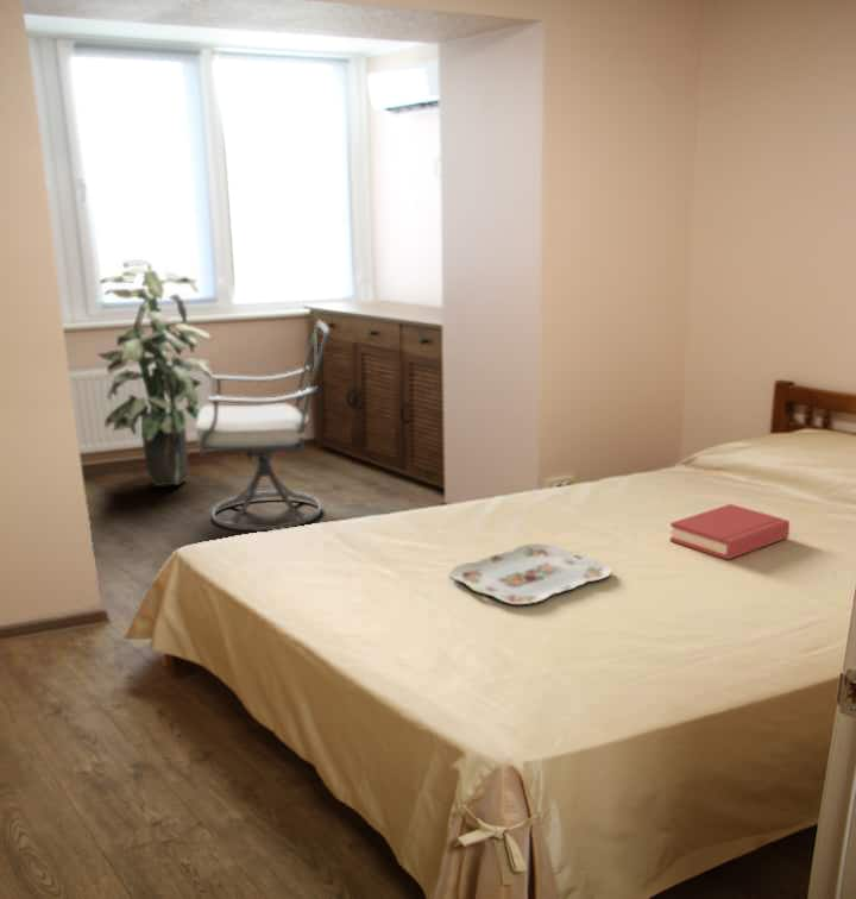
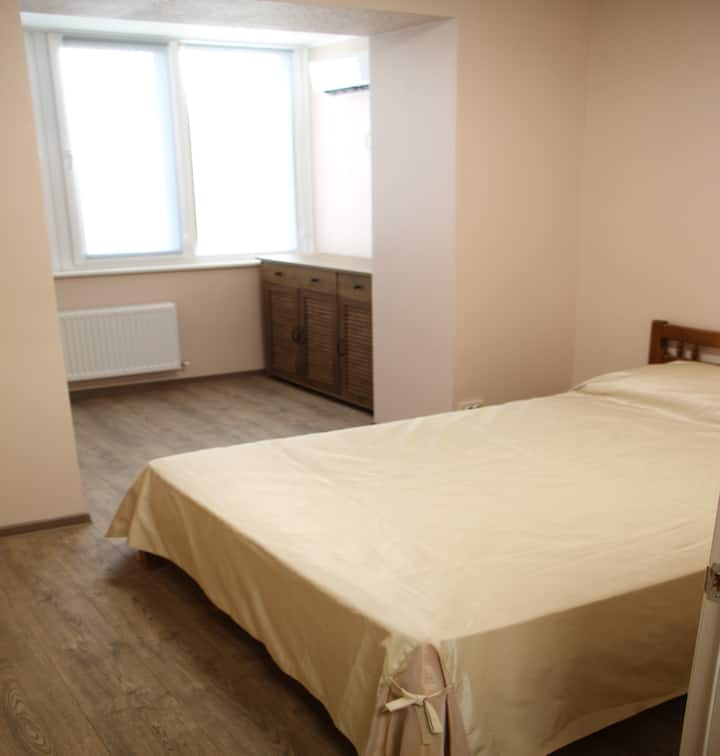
- indoor plant (153, 373)
- serving tray (530, 573)
- hardback book (729, 530)
- chair (265, 422)
